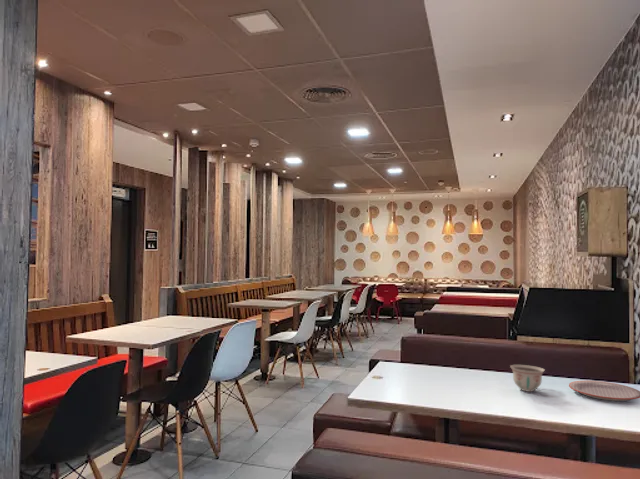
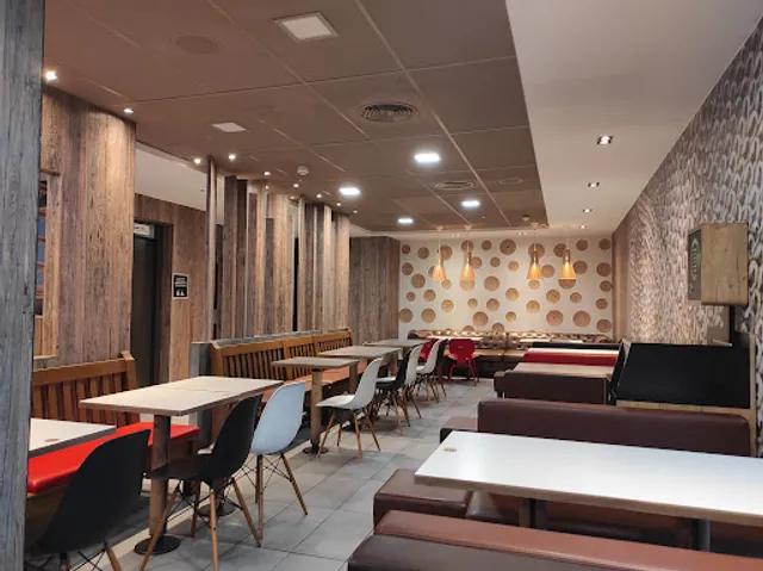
- plate (604, 391)
- bowl (527, 378)
